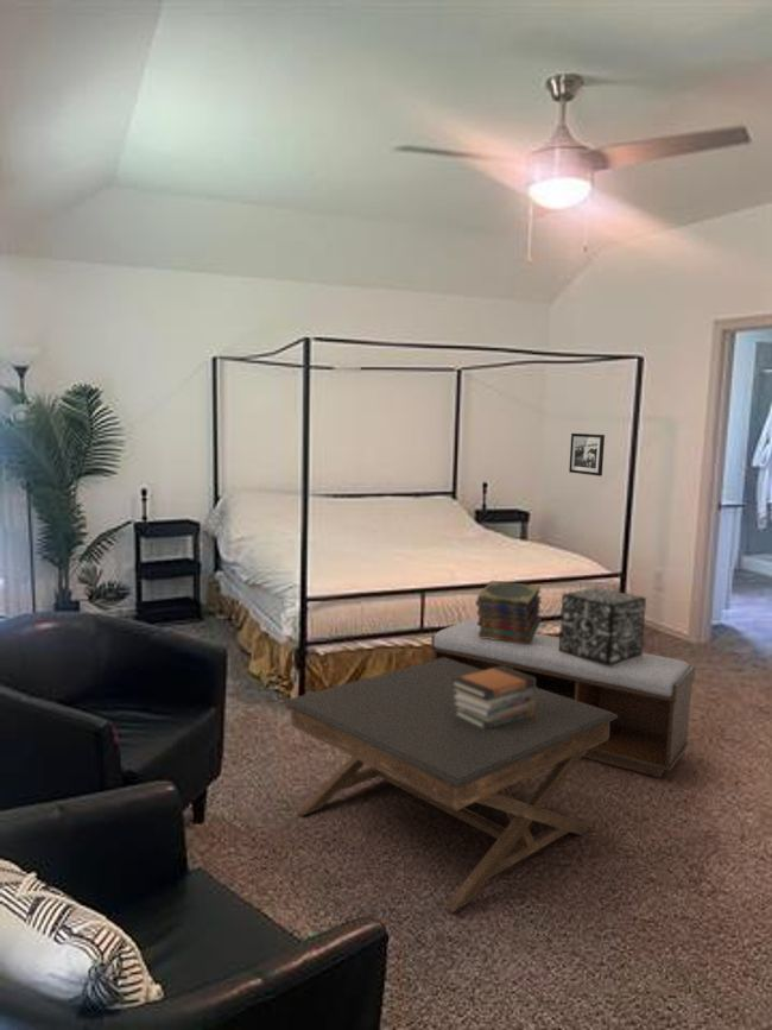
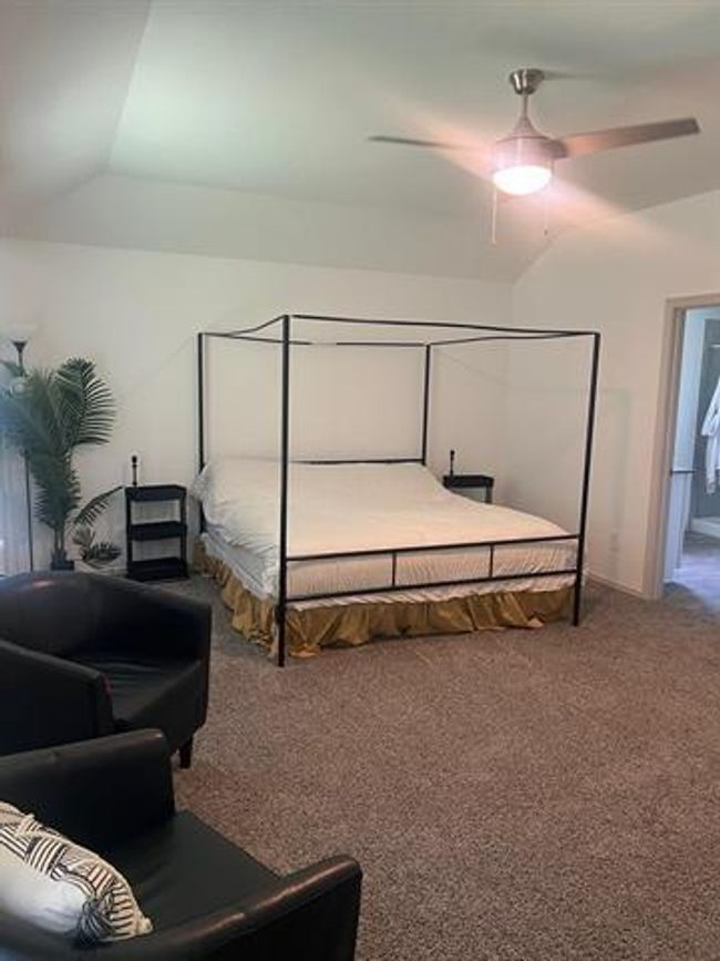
- bench (553, 689)
- decorative box (602, 624)
- book stack (512, 614)
- picture frame (586, 454)
- coffee table (447, 763)
- book stack (493, 696)
